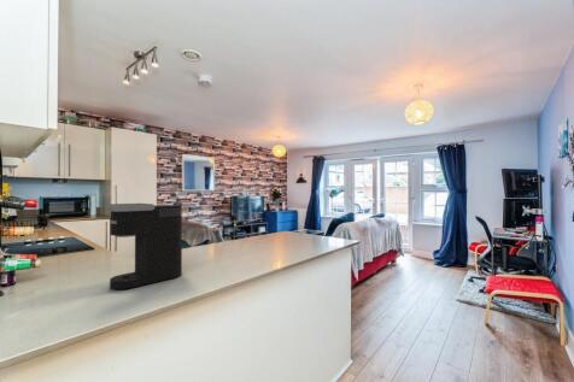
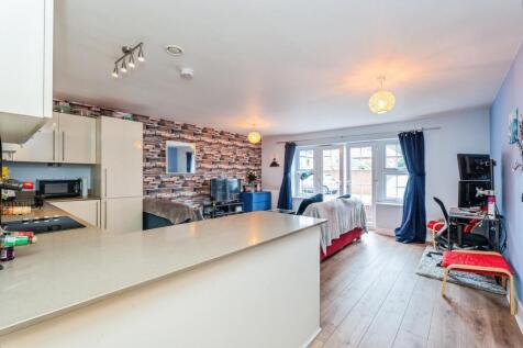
- coffee maker (147, 241)
